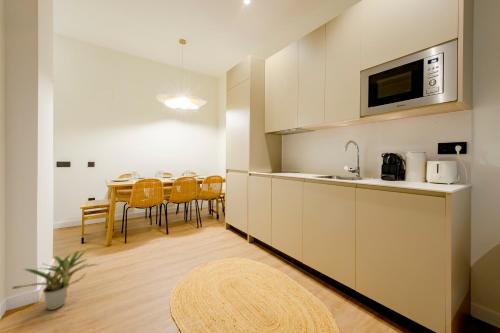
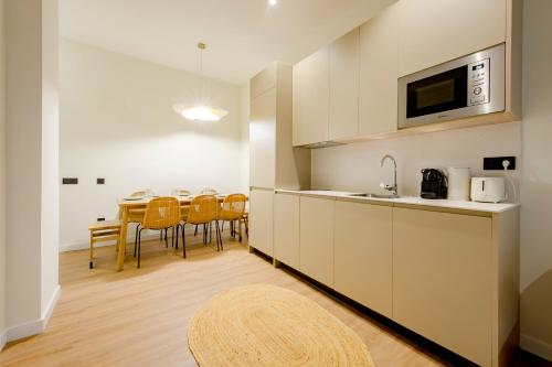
- potted plant (60, 280)
